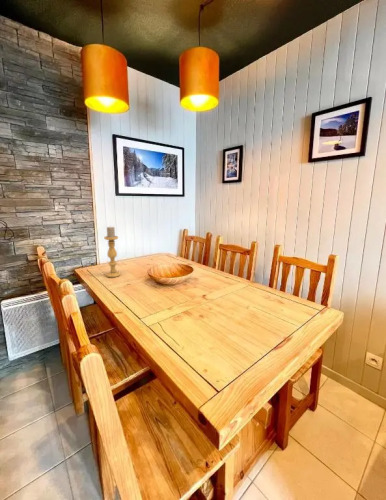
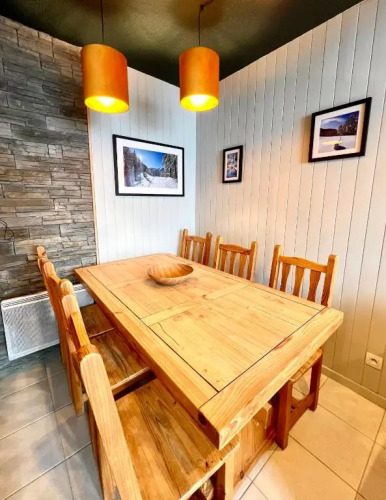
- candle holder (112, 251)
